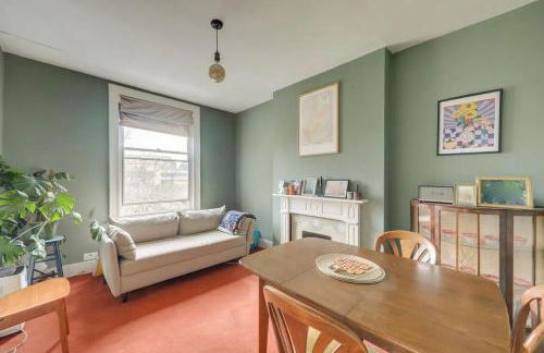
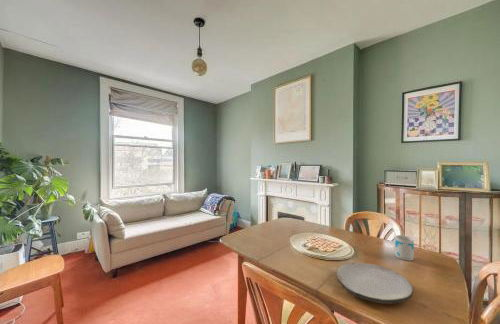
+ plate (371, 281)
+ mug (404, 246)
